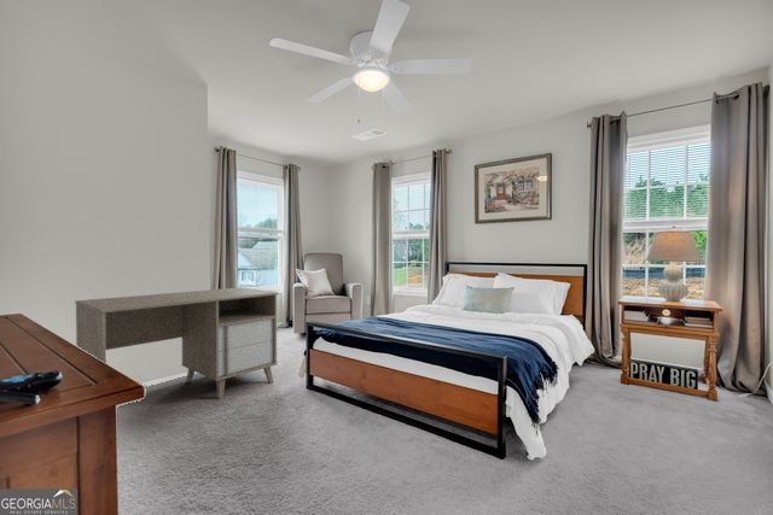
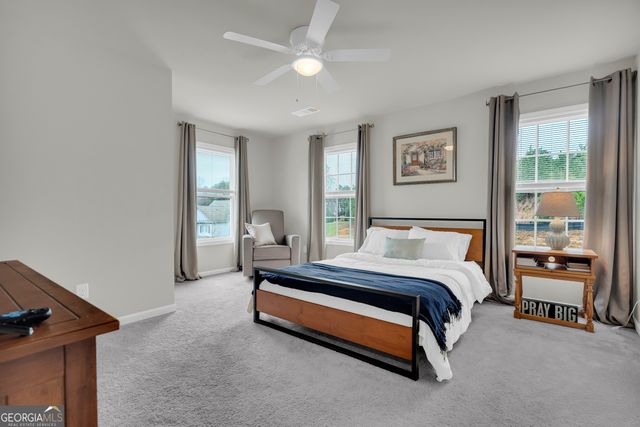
- desk (186, 345)
